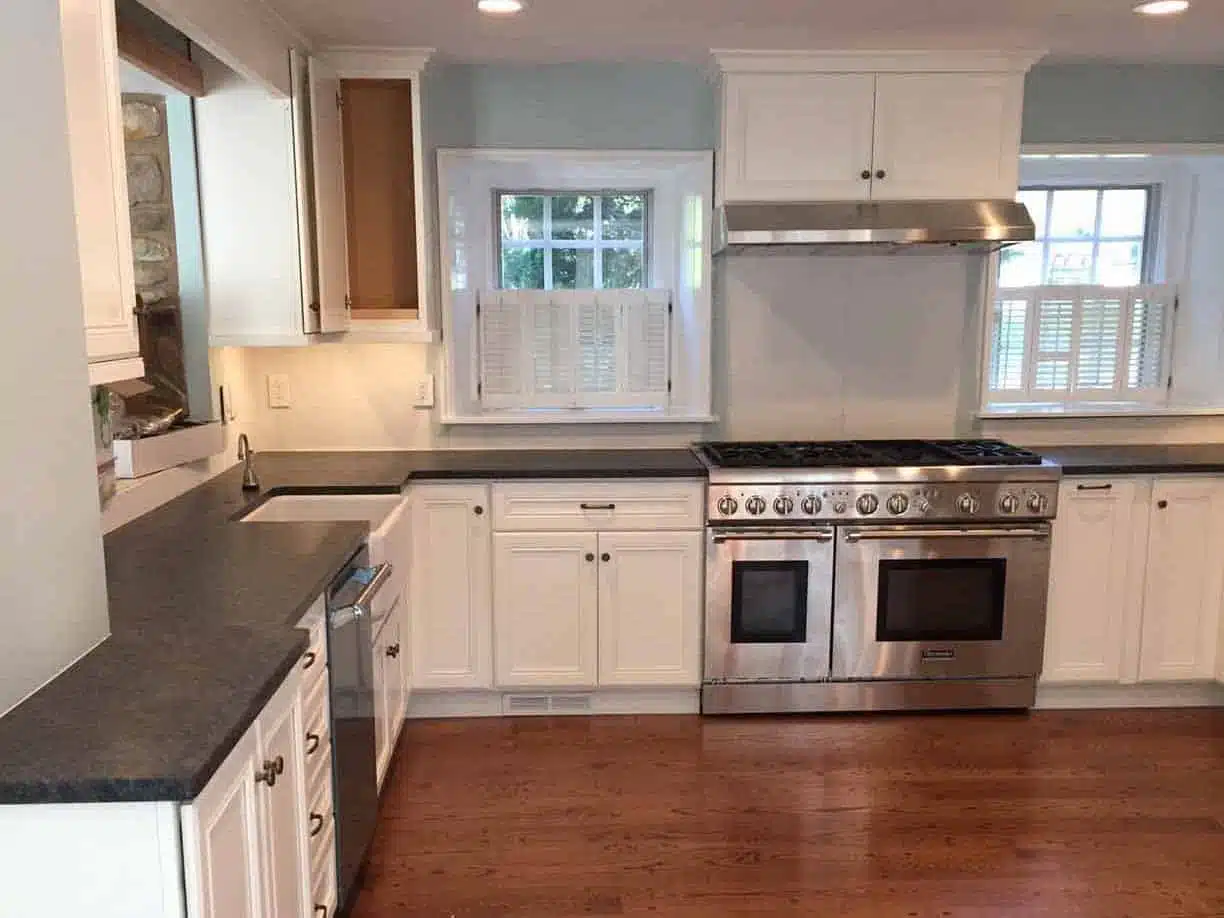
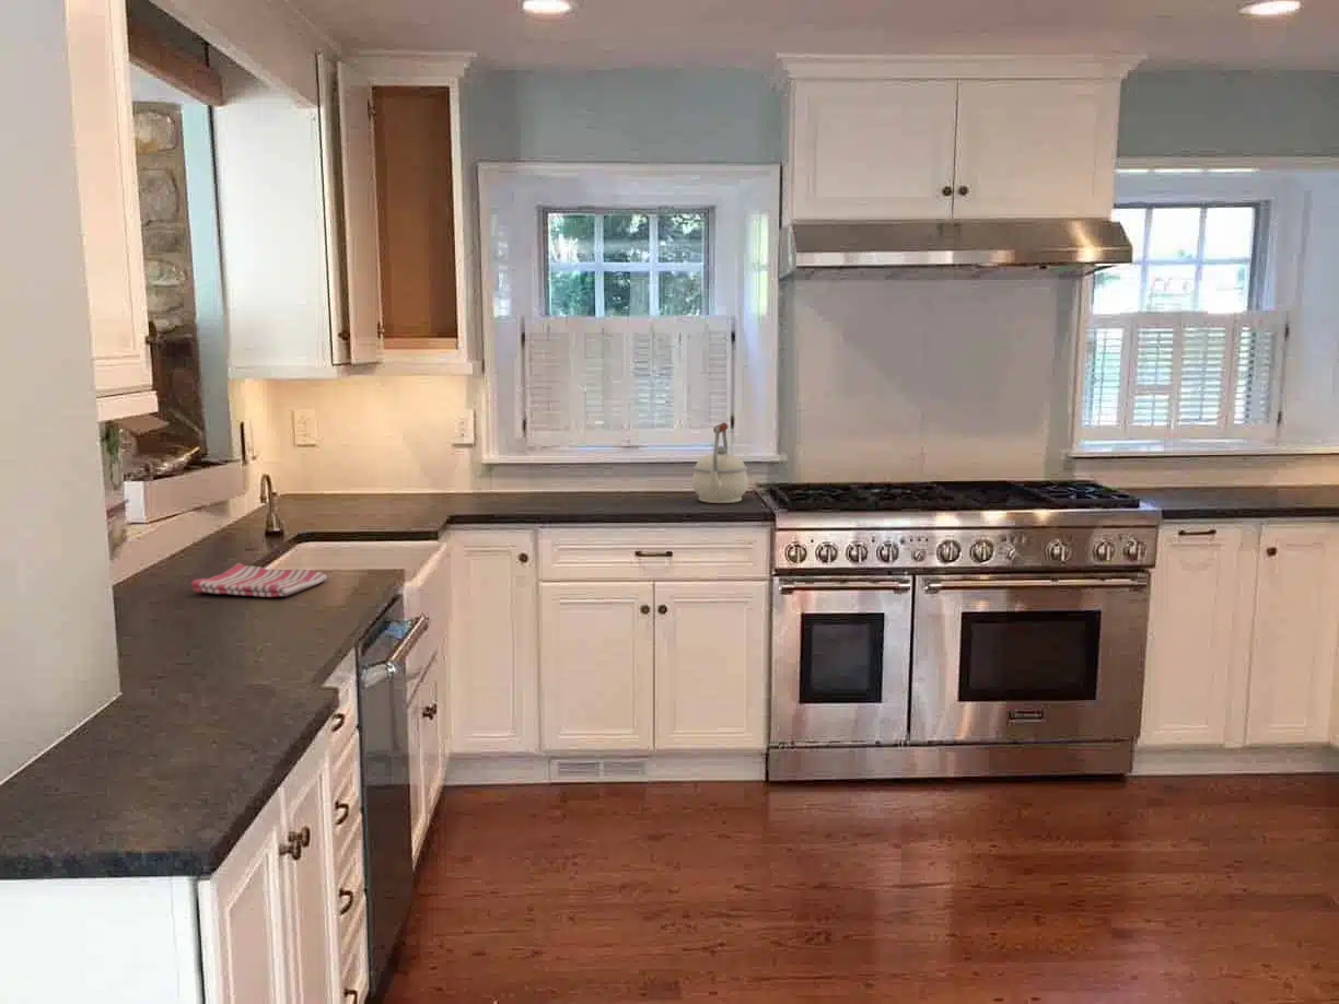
+ kettle (719, 463)
+ dish towel (260, 580)
